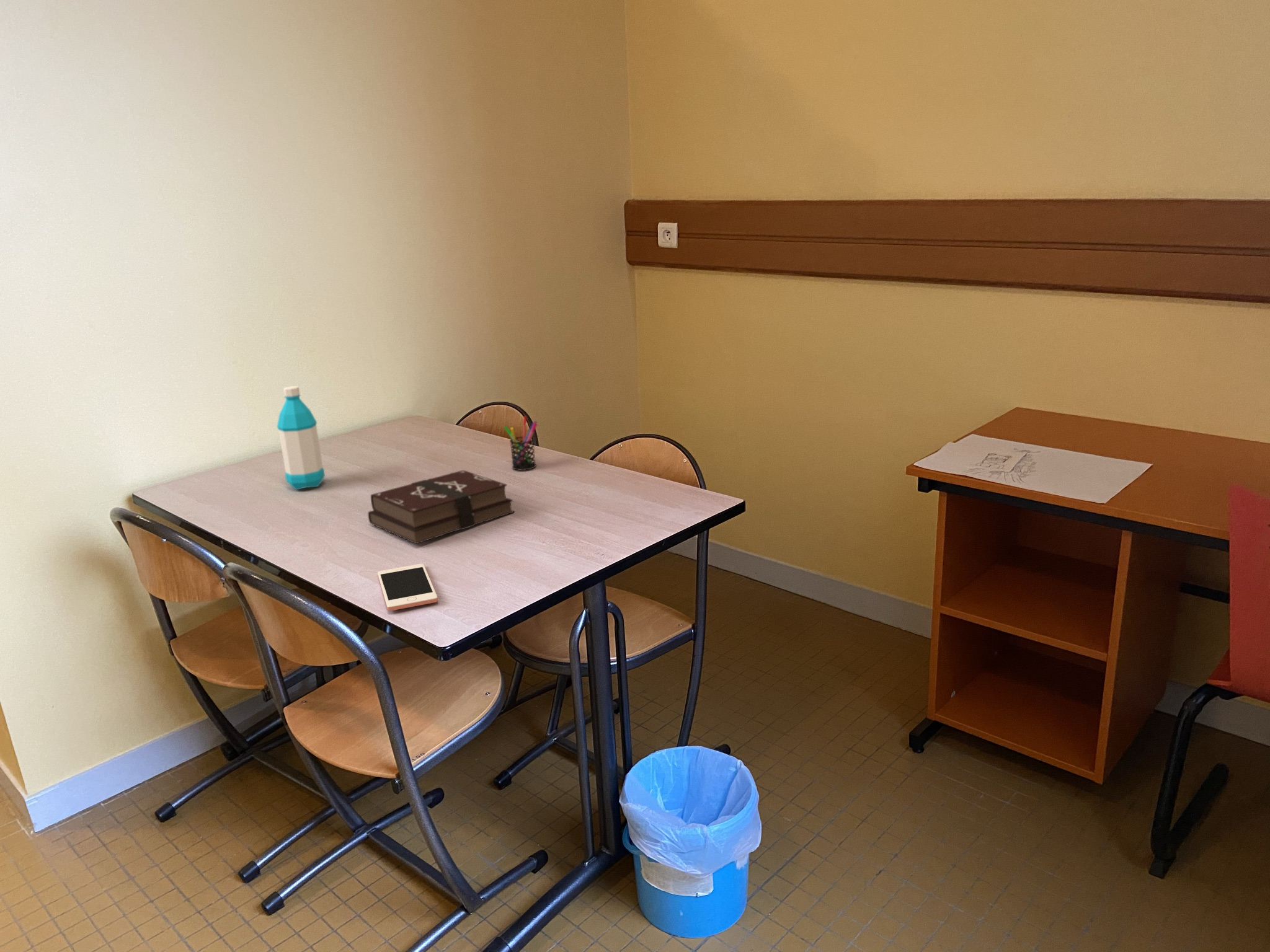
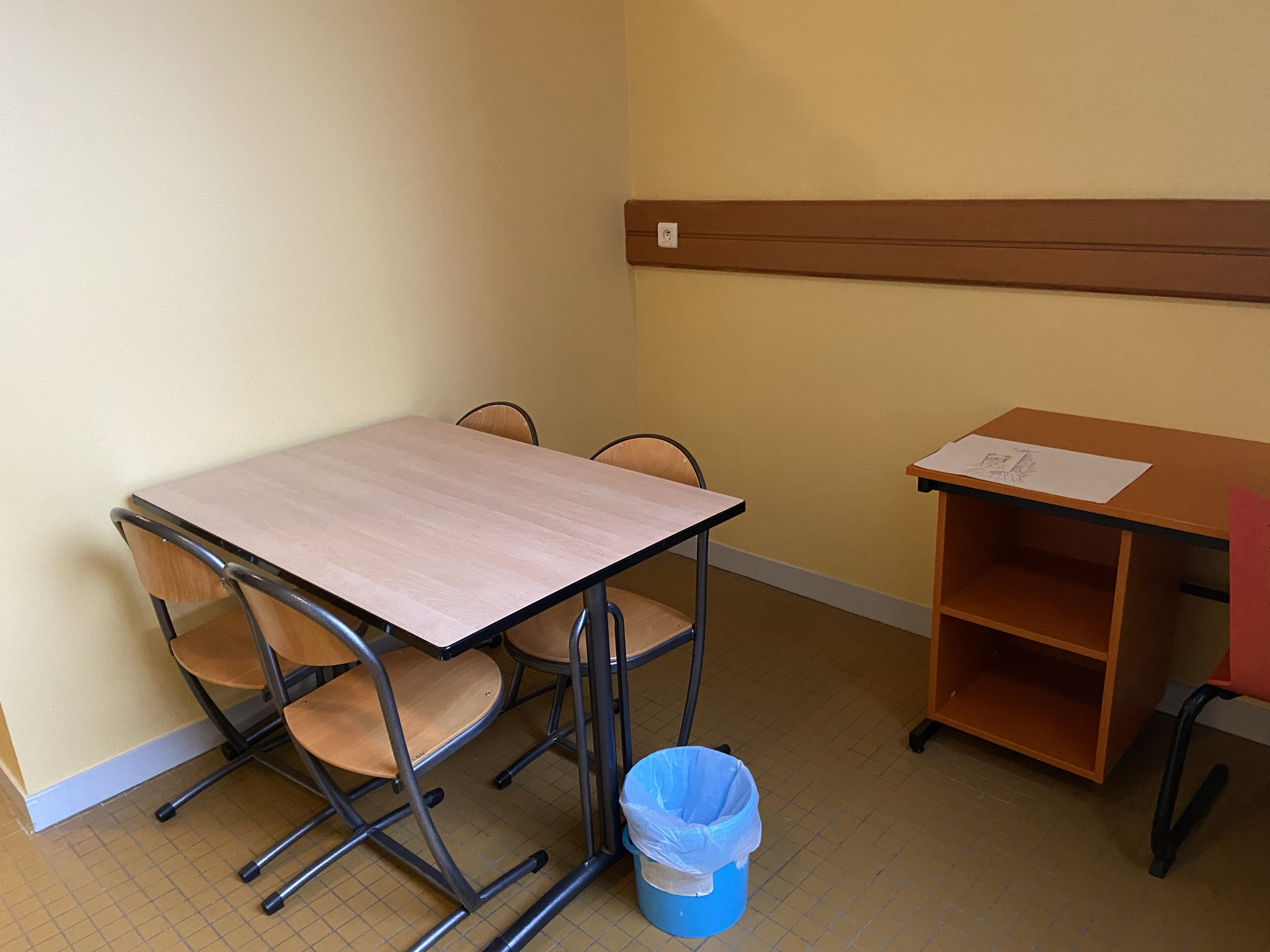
- water bottle (299, 437)
- hardback book (440, 503)
- pen holder (520, 443)
- cell phone (406, 586)
